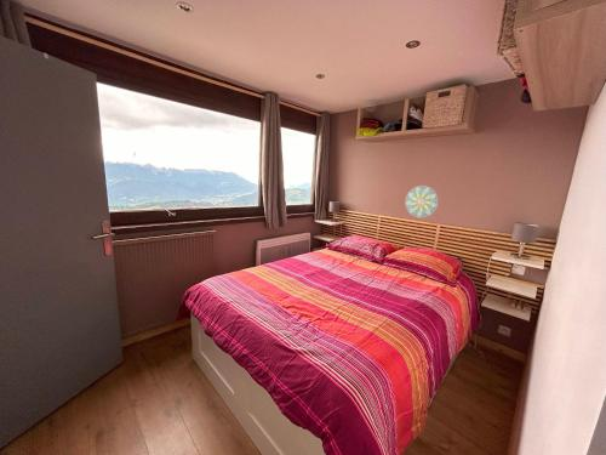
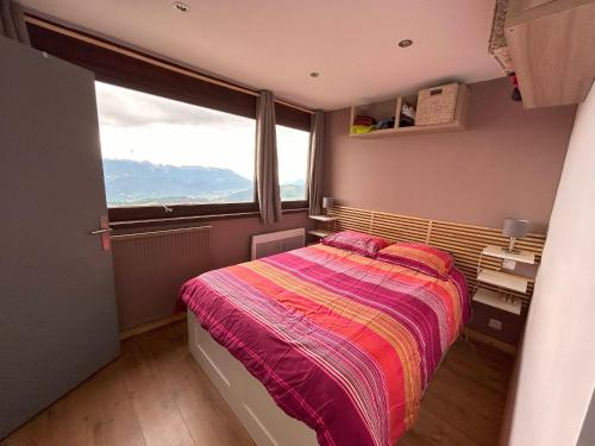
- decorative plate (421, 201)
